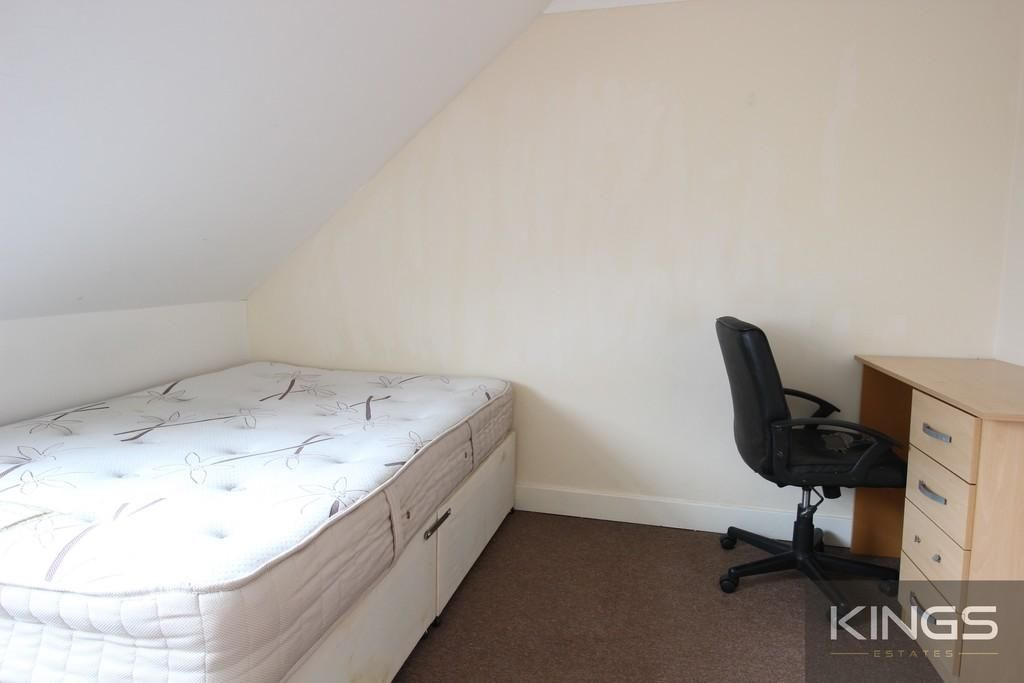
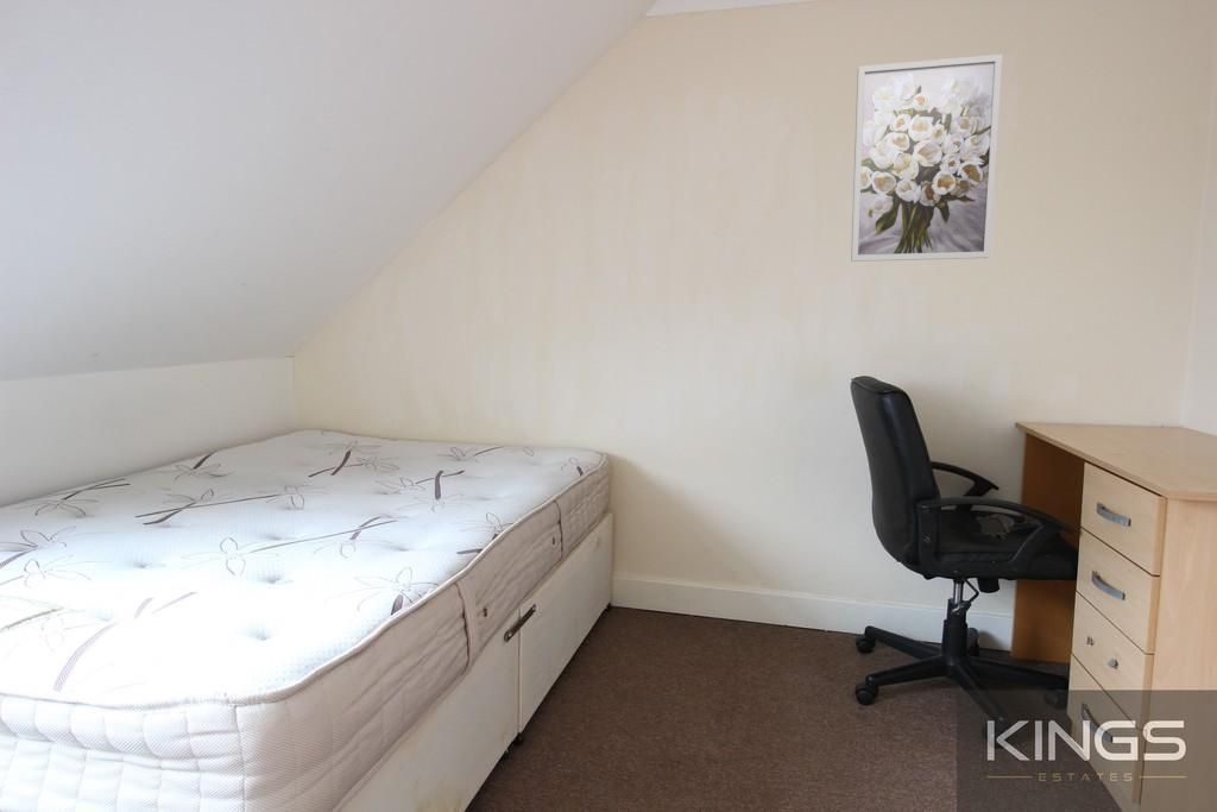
+ wall art (922, 162)
